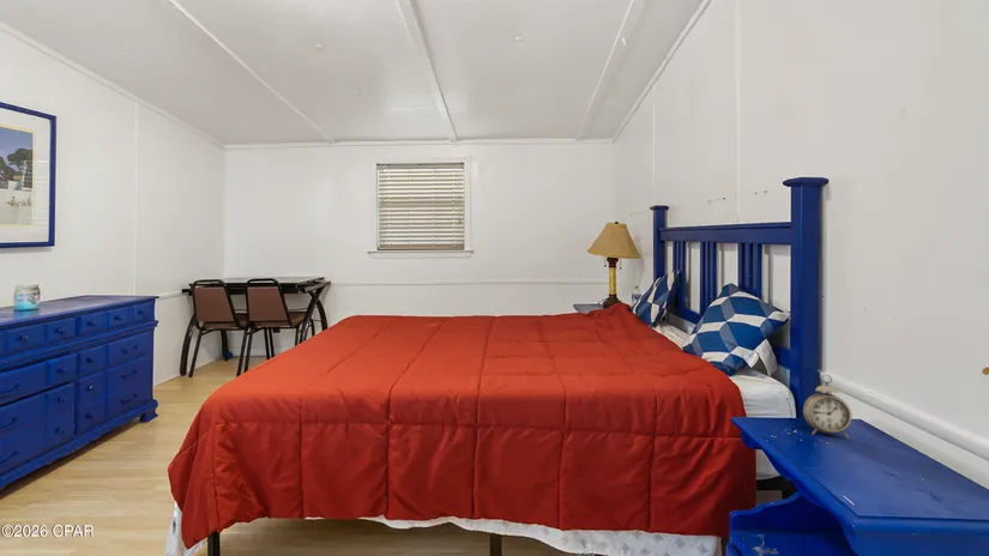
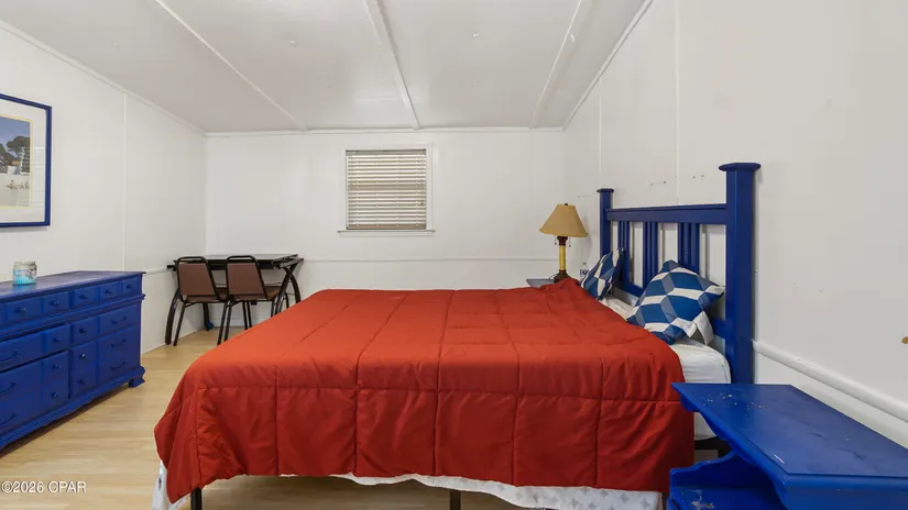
- alarm clock (827, 404)
